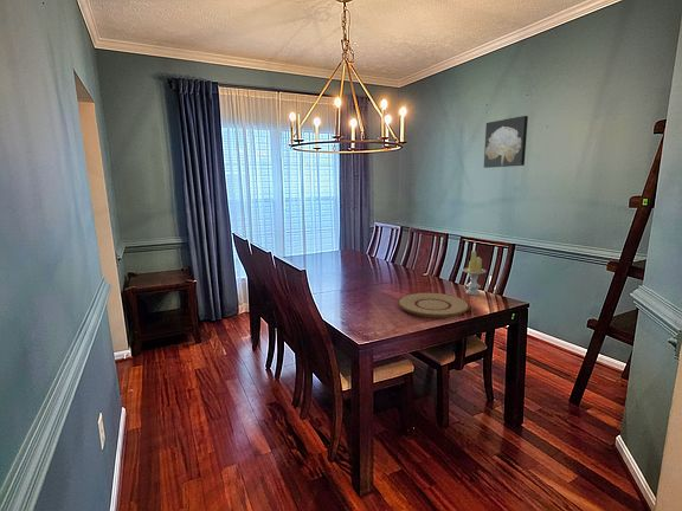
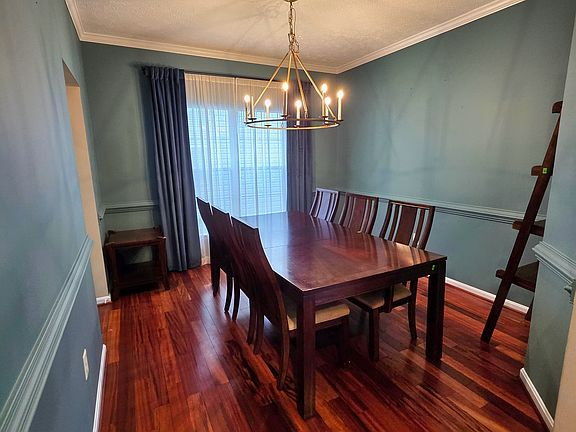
- candle (474, 271)
- wall art (504, 143)
- plate (432, 304)
